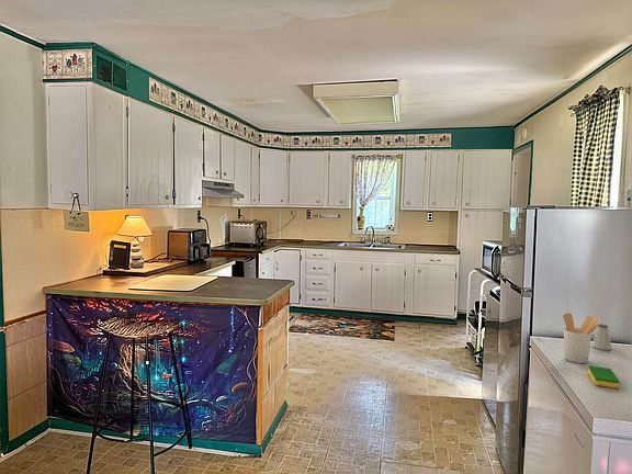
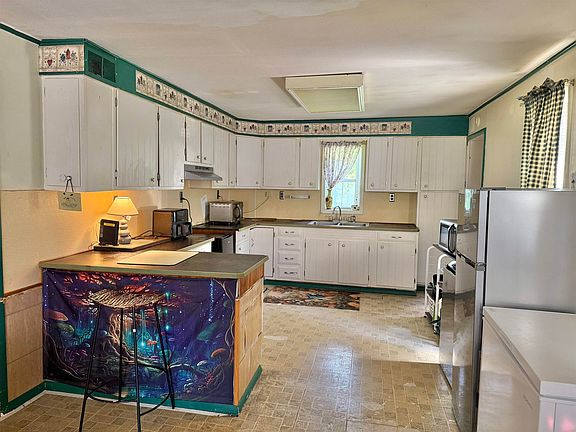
- dish sponge (602, 376)
- saltshaker (602, 336)
- utensil holder (582, 337)
